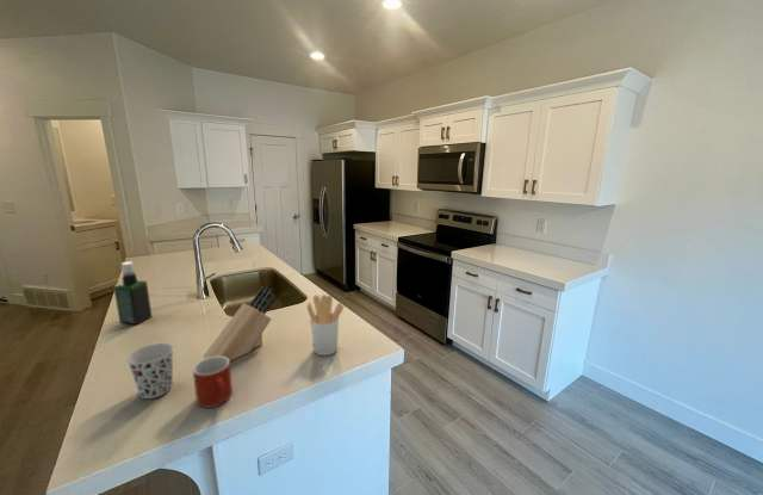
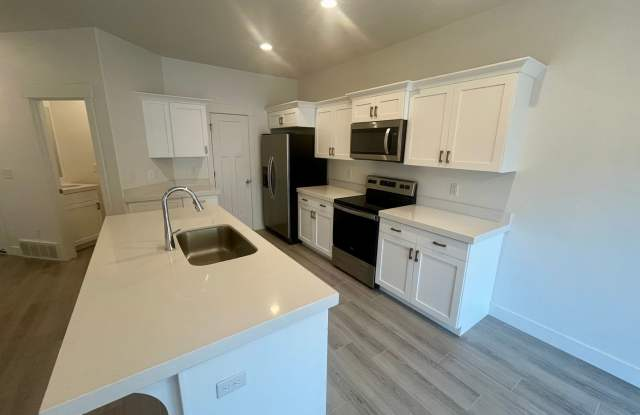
- knife block (242, 321)
- spray bottle (131, 291)
- mug (216, 383)
- utensil holder (324, 322)
- cup (154, 371)
